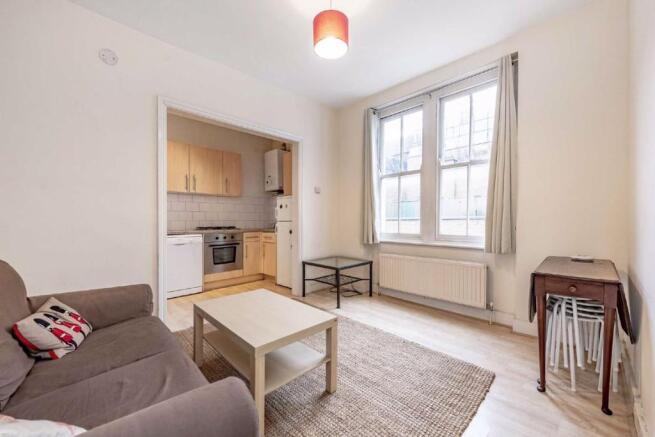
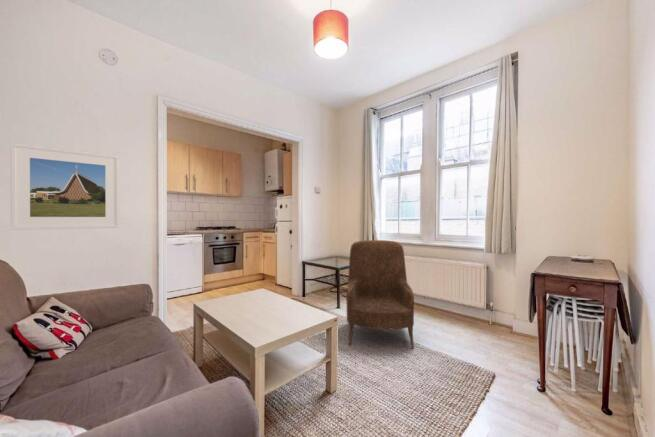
+ armchair (378, 288)
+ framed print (70, 189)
